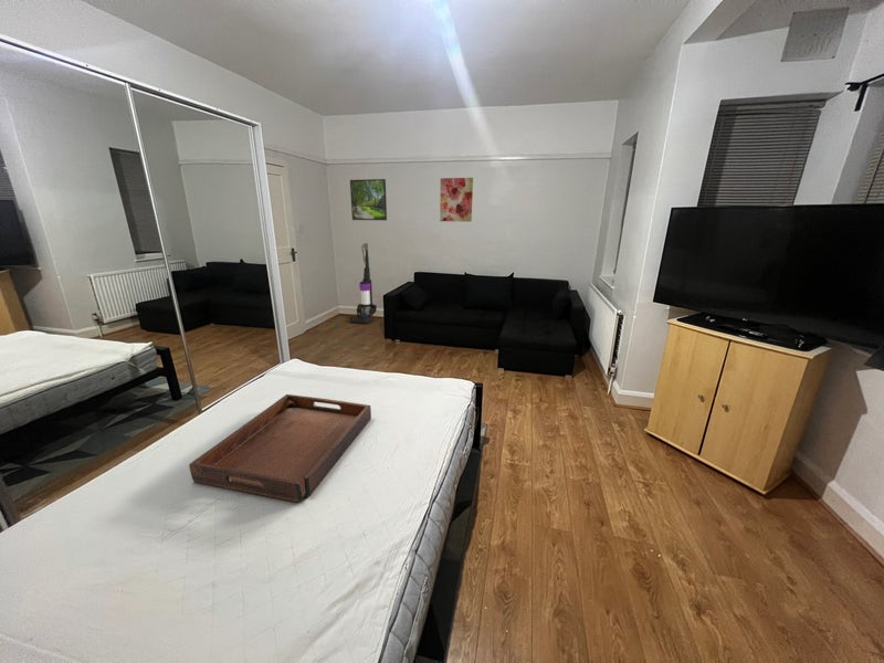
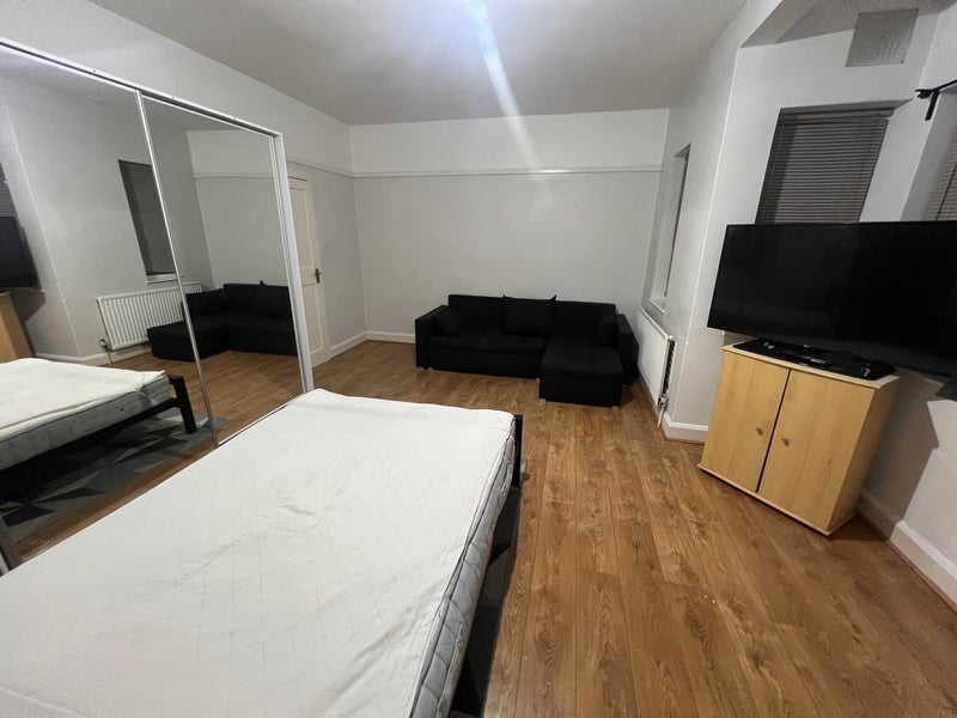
- serving tray (293, 438)
- wall art (455, 200)
- vacuum cleaner (364, 282)
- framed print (368, 200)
